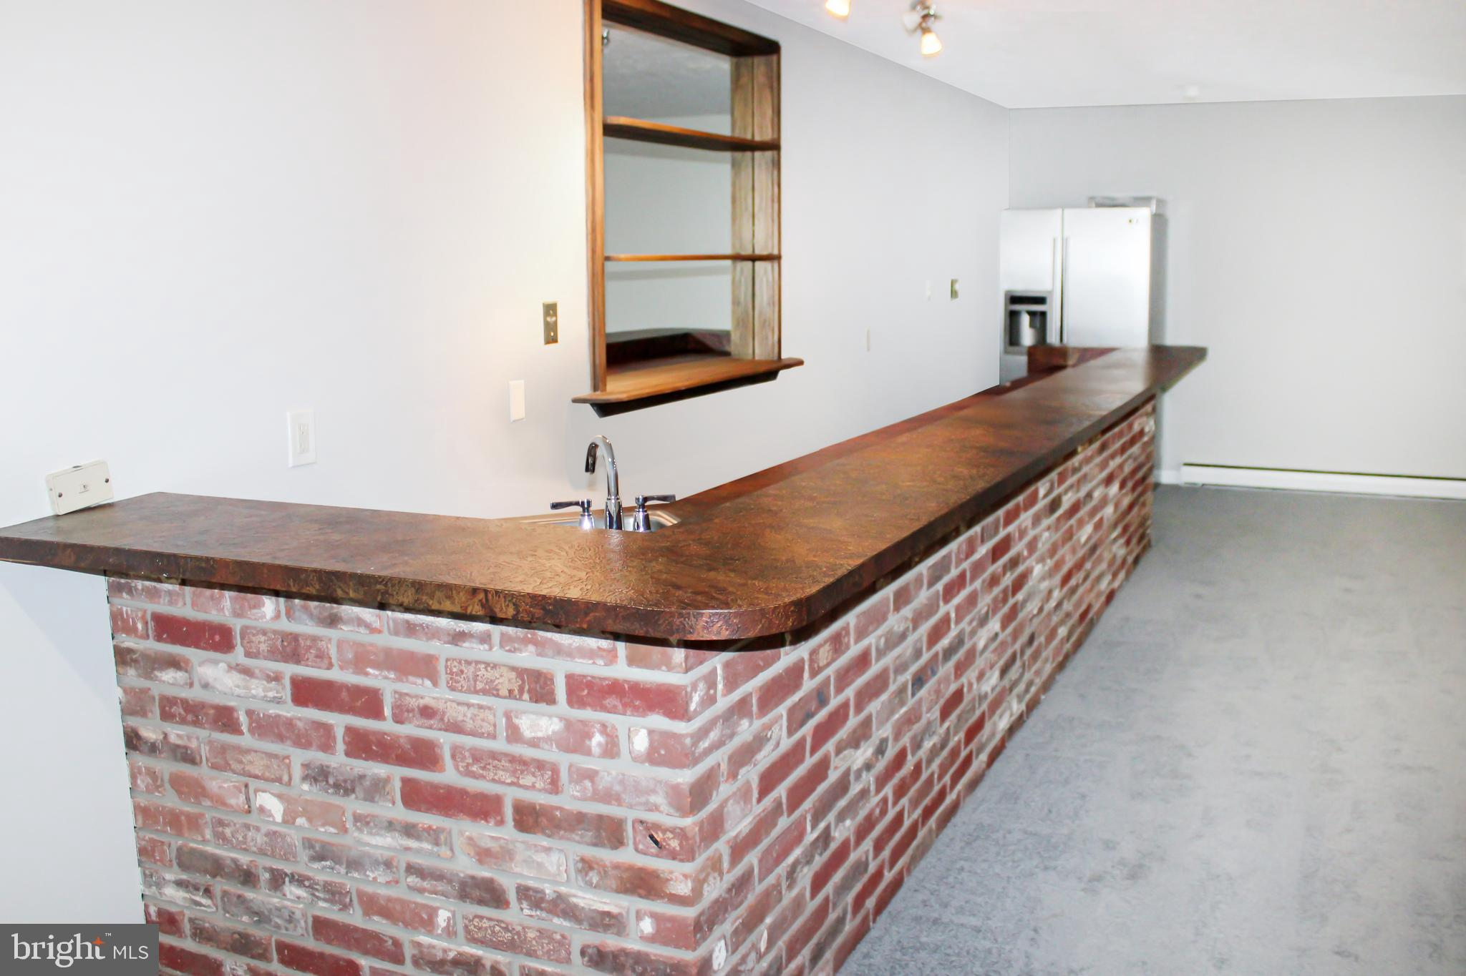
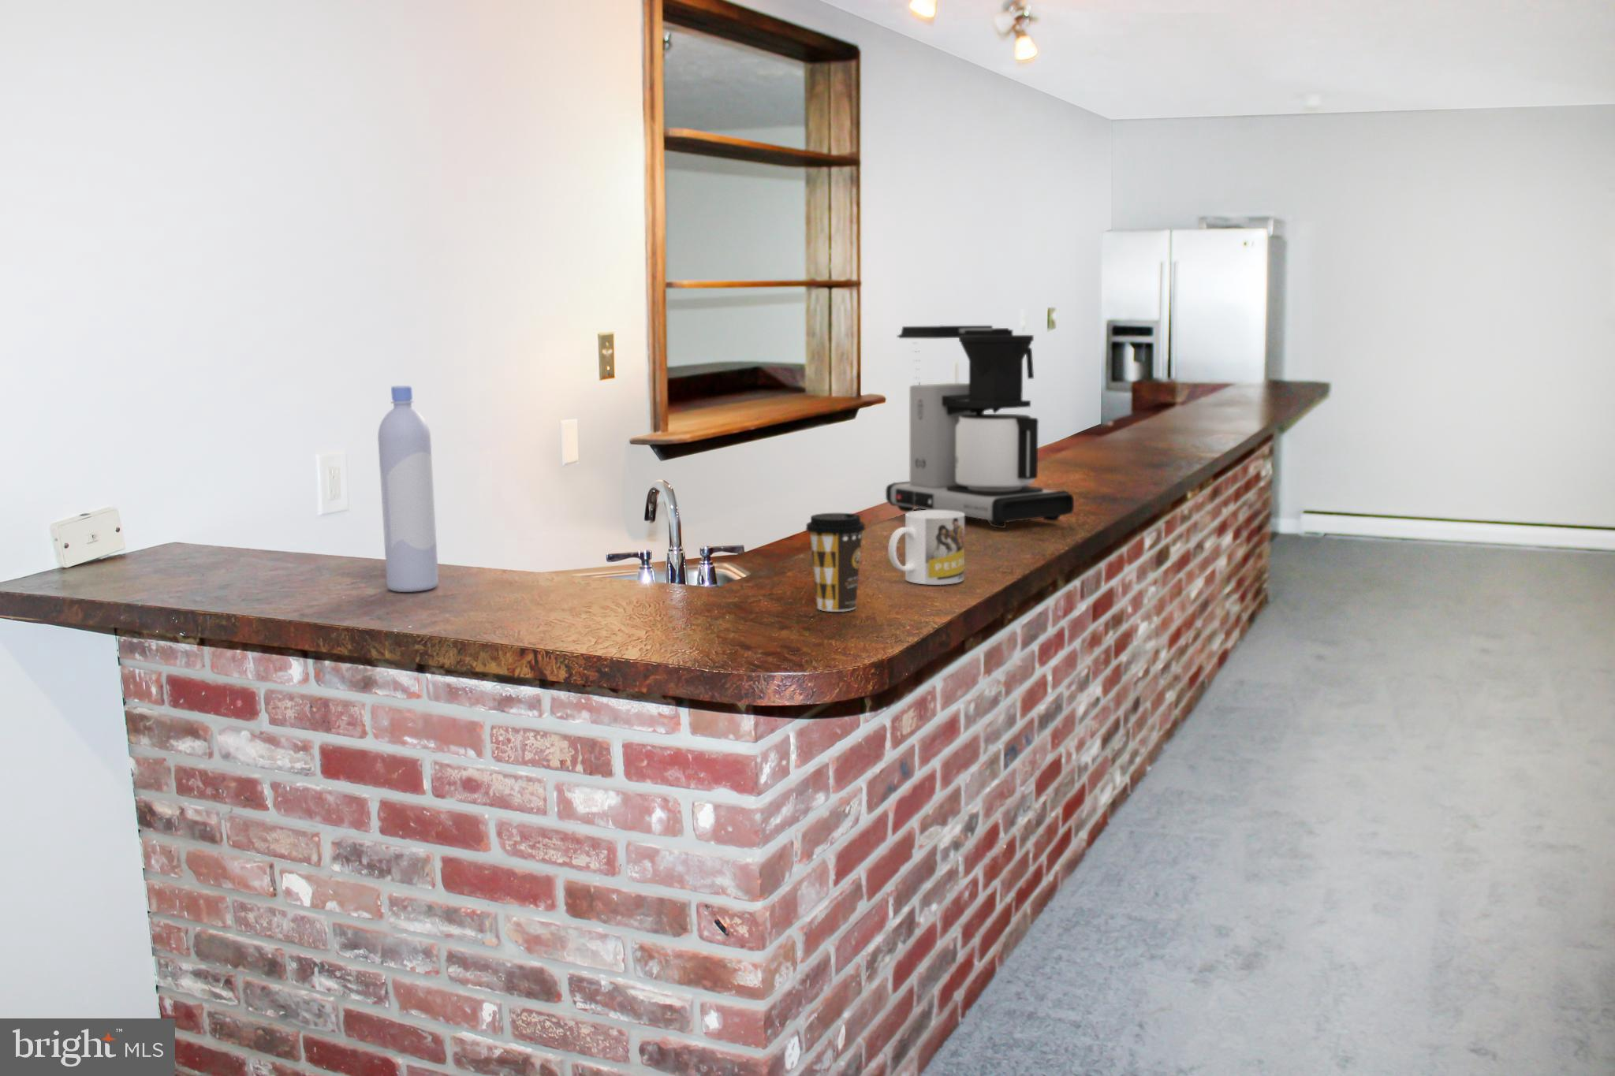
+ mug (923, 548)
+ bottle (407, 488)
+ coffee maker (977, 422)
+ coffee cup (835, 562)
